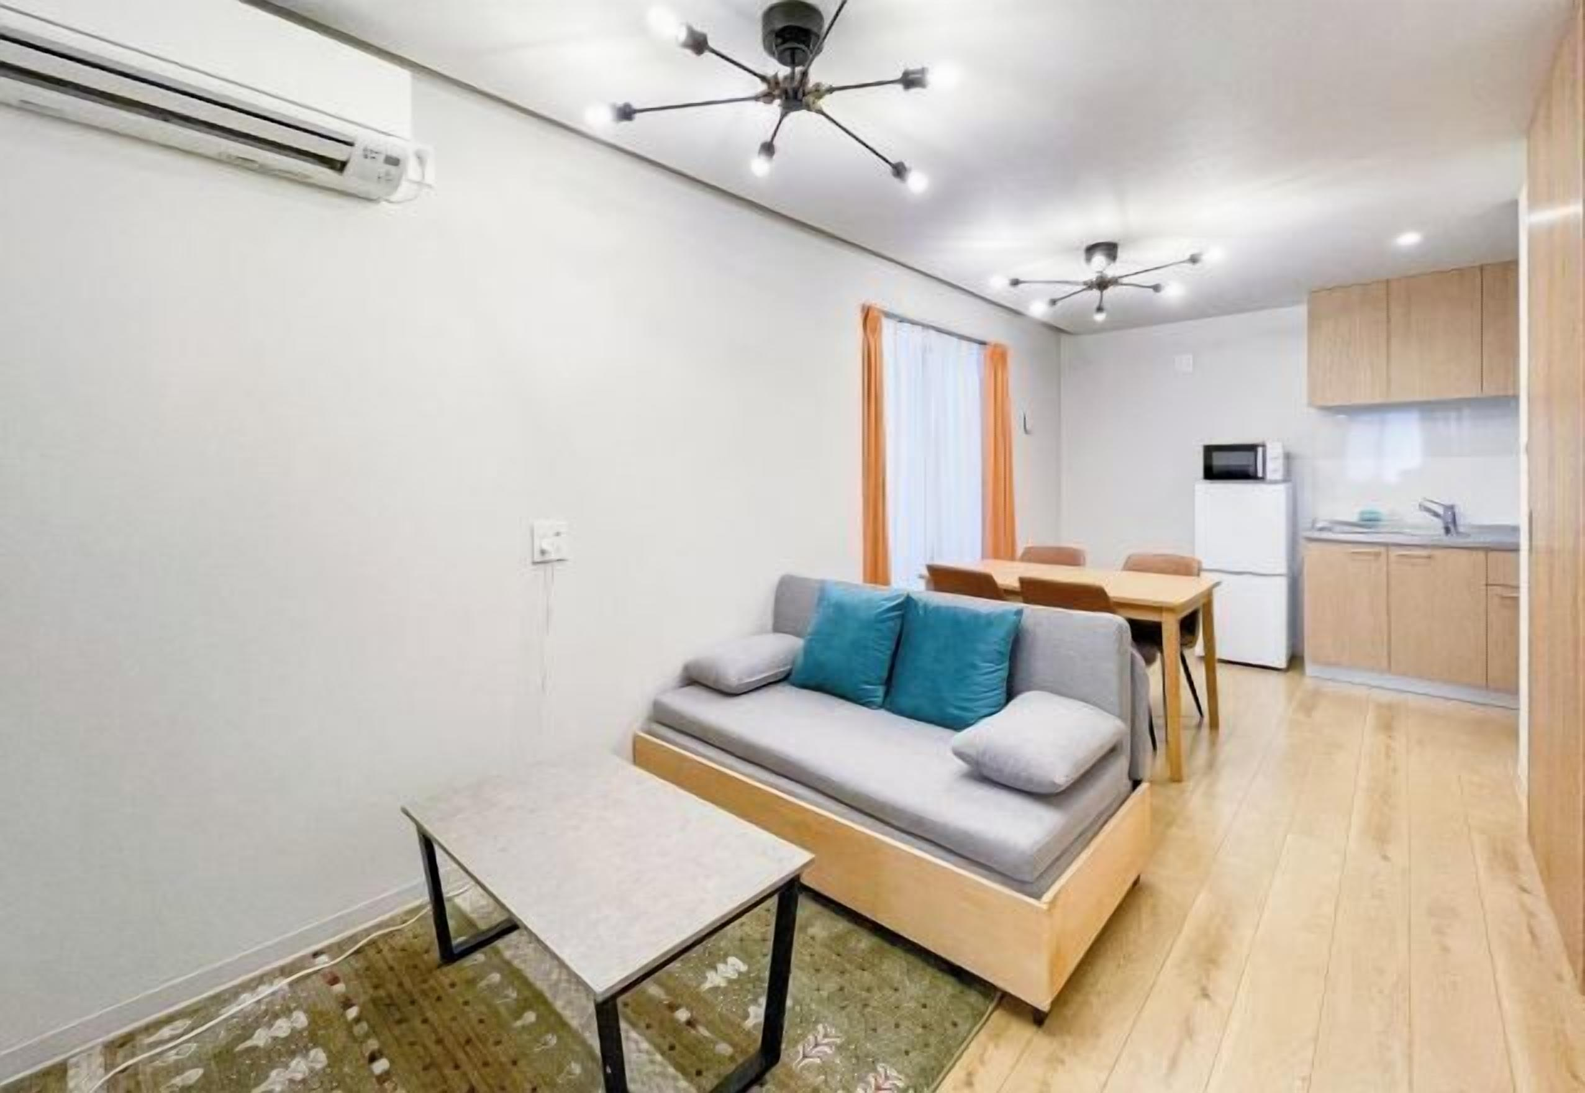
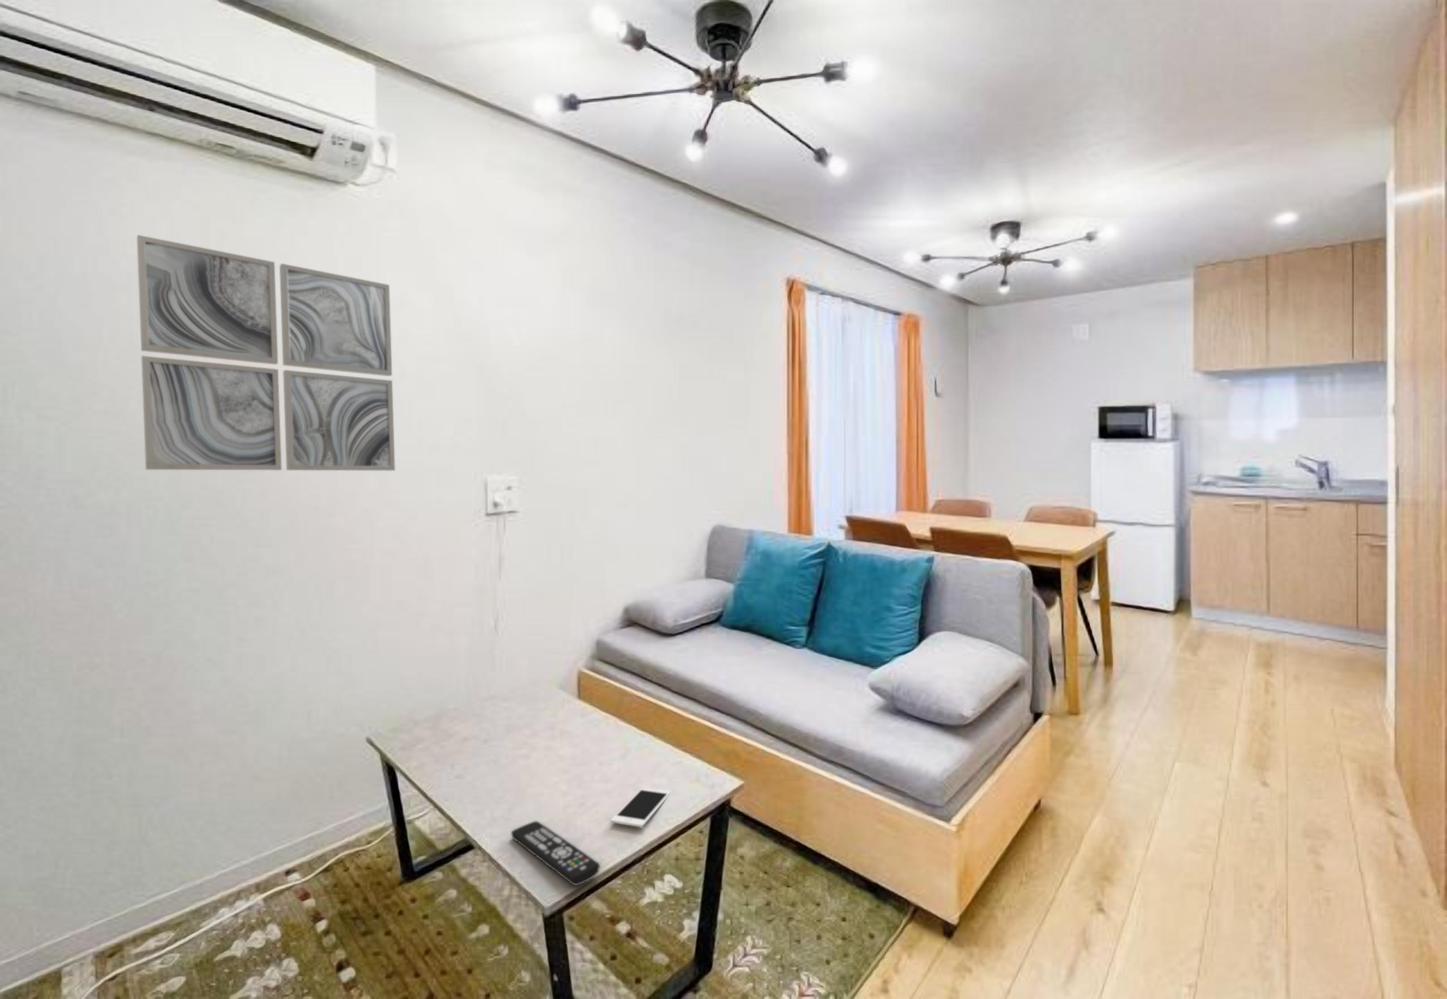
+ cell phone (642, 806)
+ wall art (278, 369)
+ remote control (553, 852)
